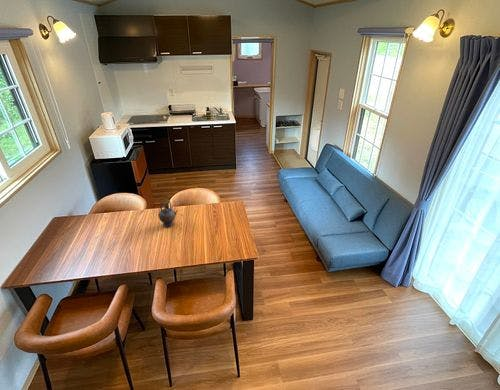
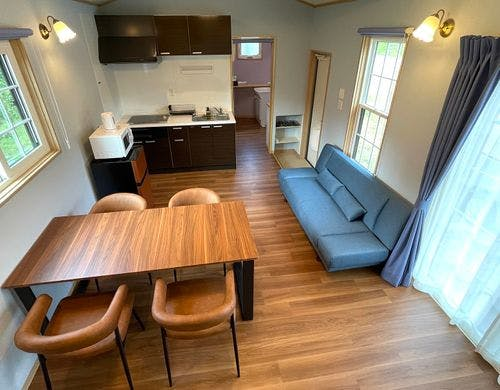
- teapot (168, 212)
